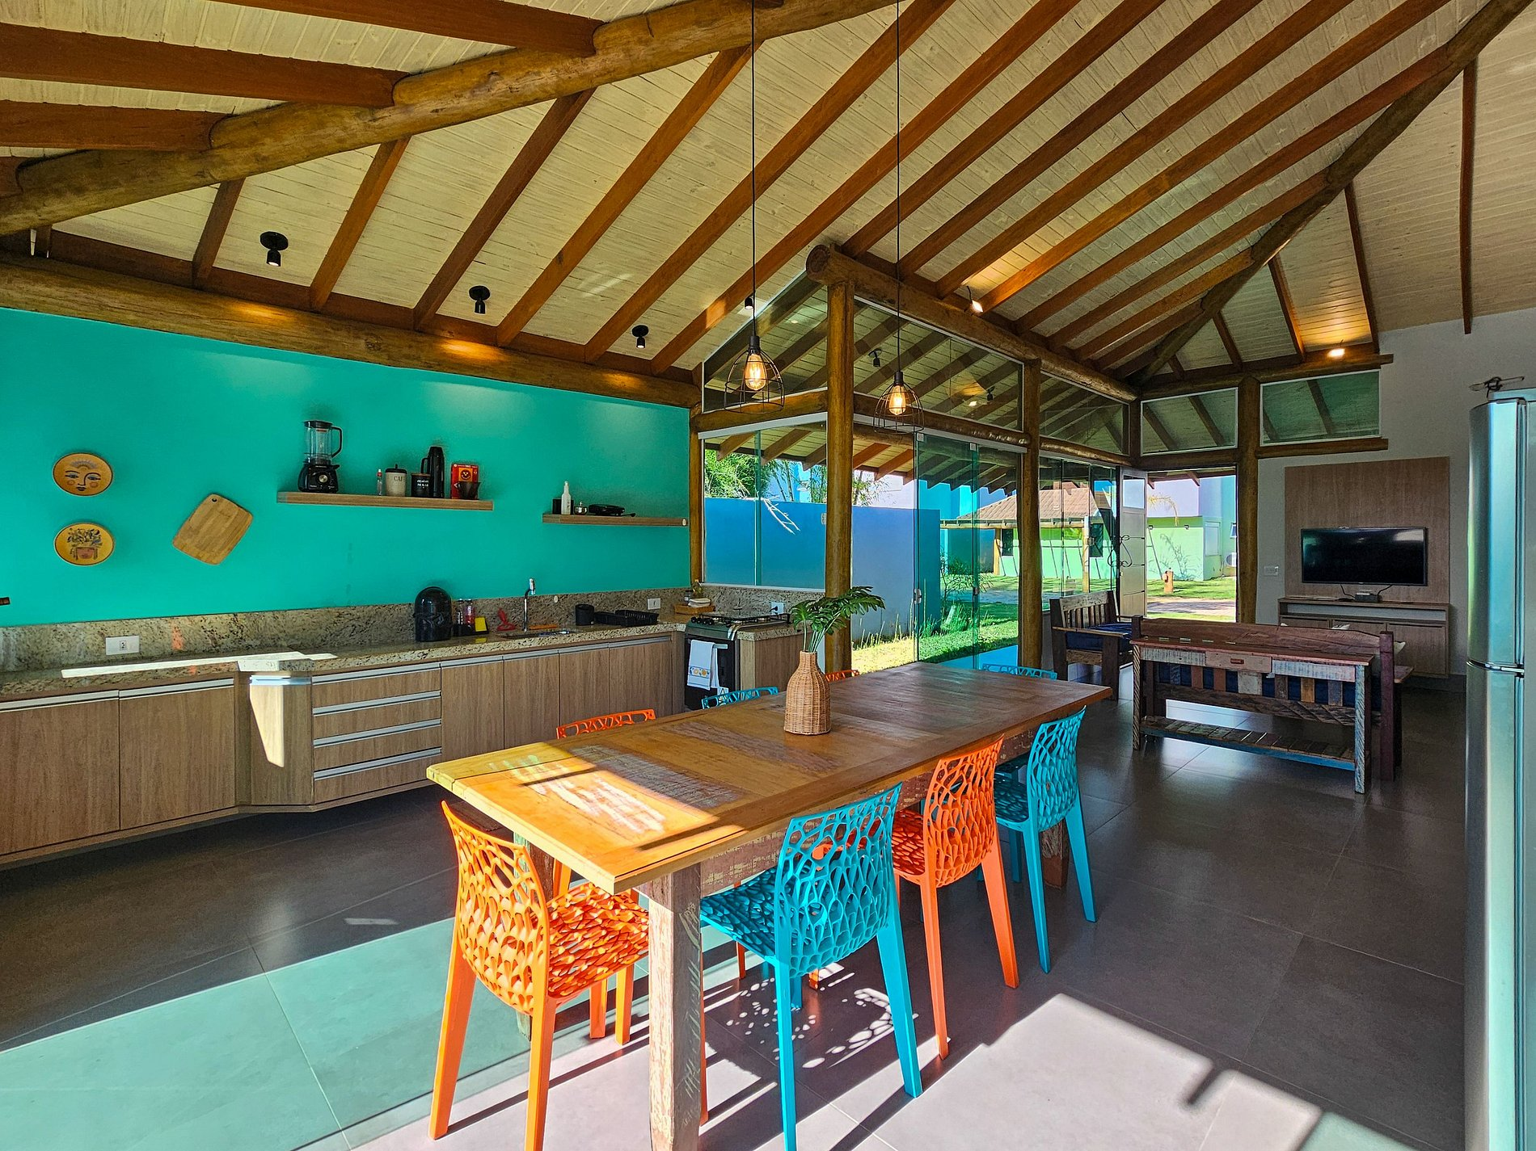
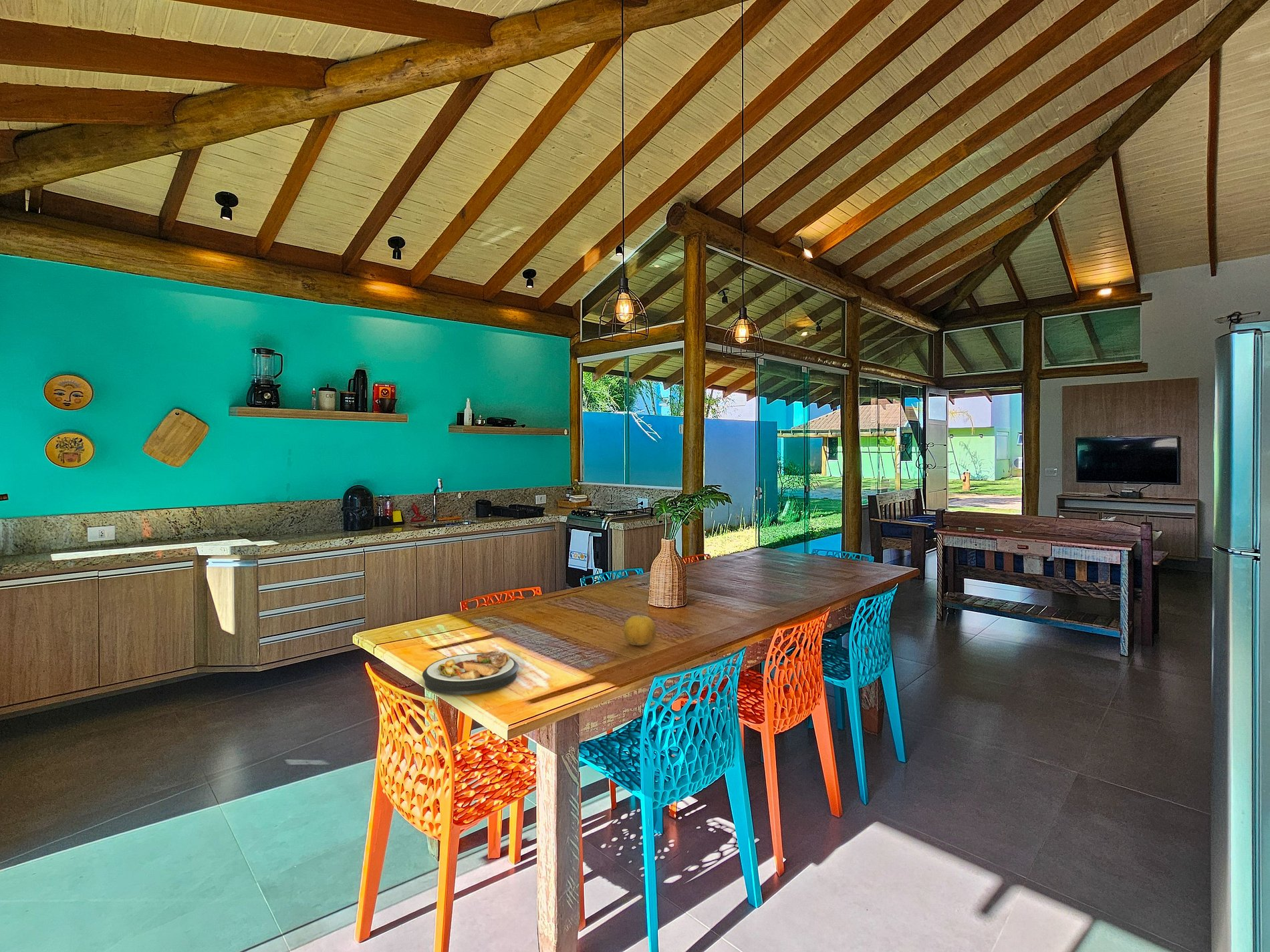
+ plate (471, 668)
+ fruit (640, 630)
